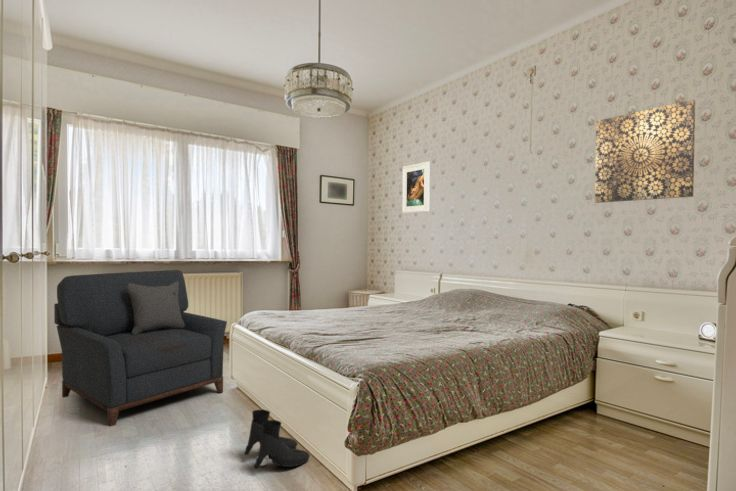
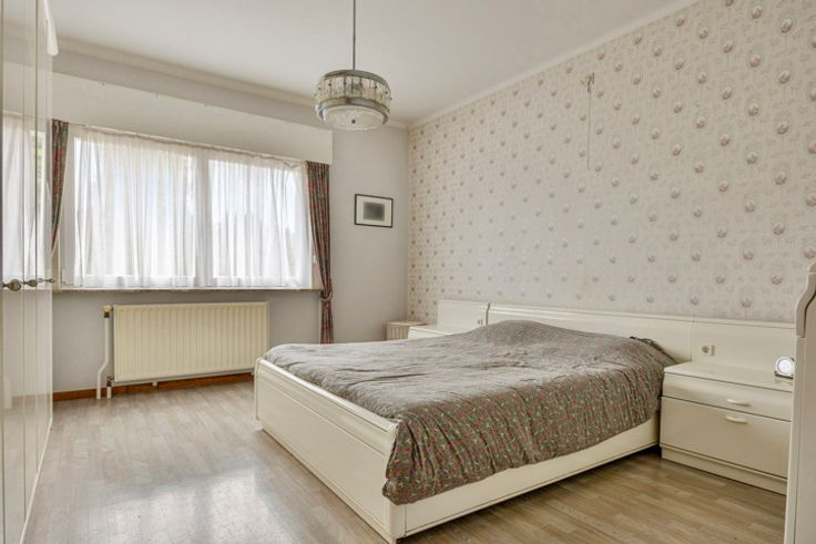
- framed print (415, 188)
- armchair (144, 334)
- boots (277, 435)
- wall art (640, 155)
